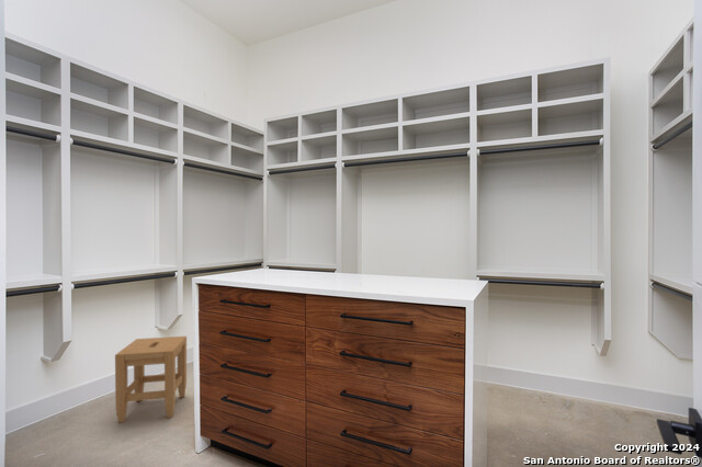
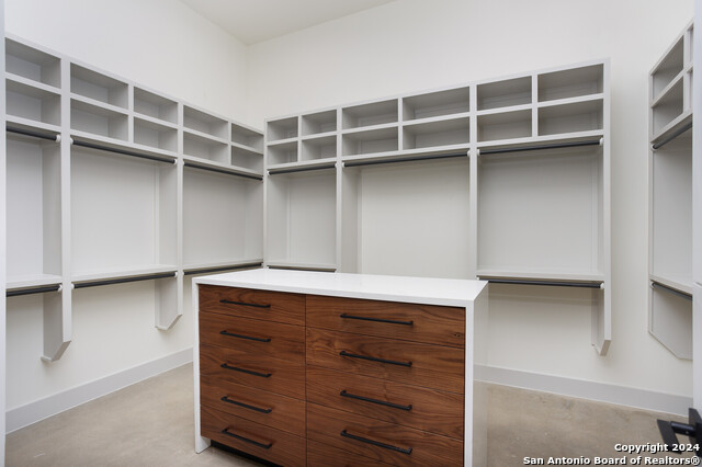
- stool (154, 376)
